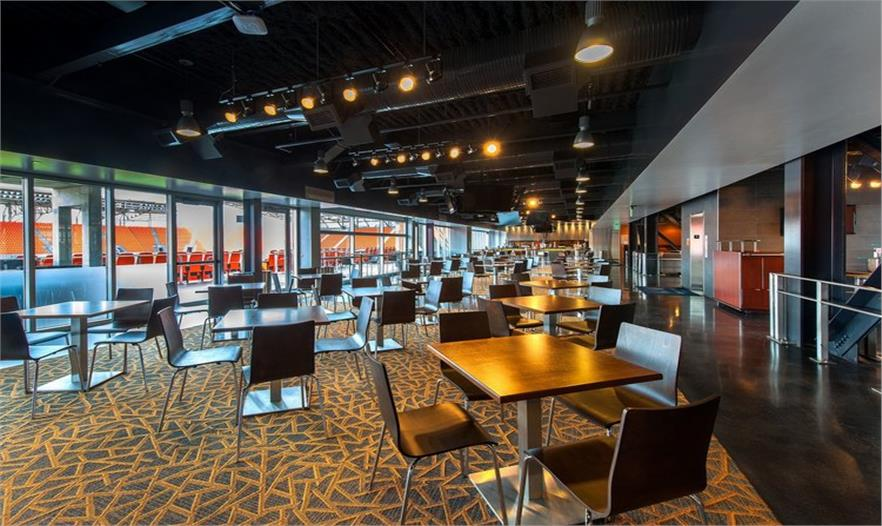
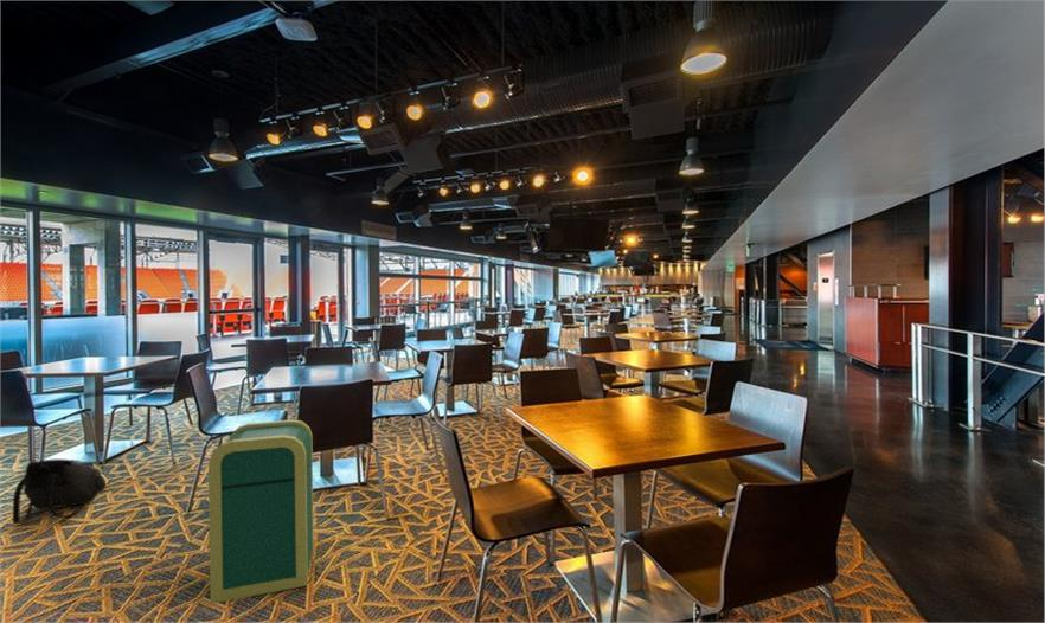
+ backpack (56, 483)
+ trash can (265, 501)
